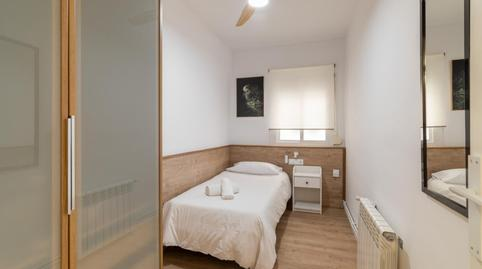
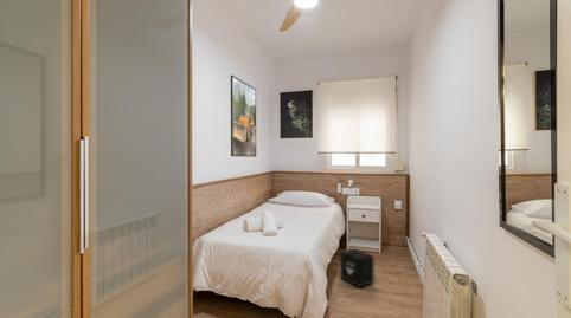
+ air purifier (355, 267)
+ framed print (244, 119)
